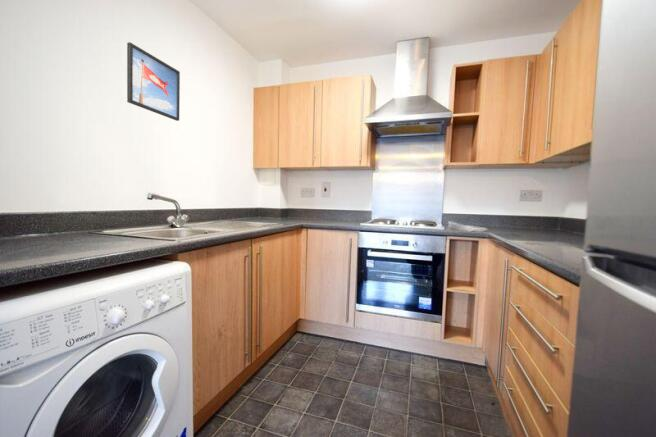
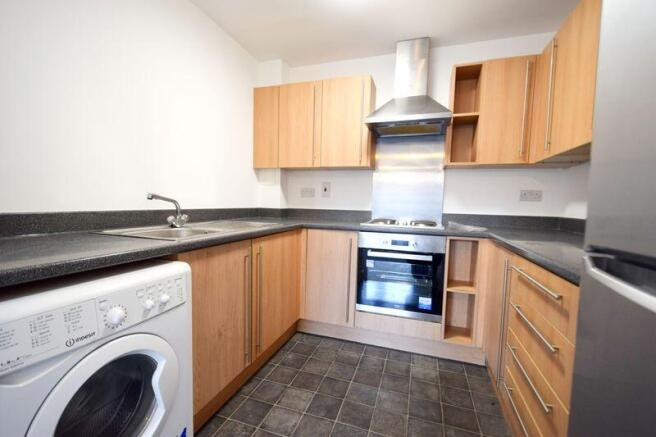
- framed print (155, 85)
